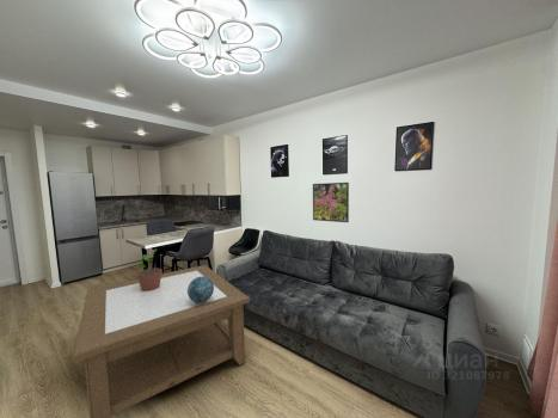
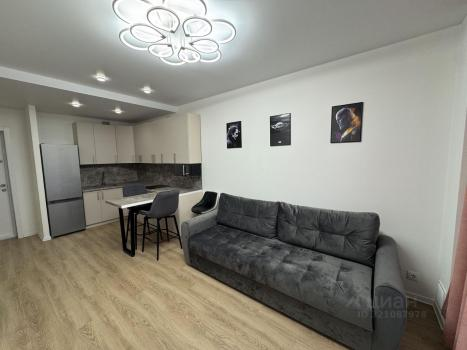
- decorative sphere (201, 289)
- potted plant (149, 269)
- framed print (330, 202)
- coffee table (165, 324)
